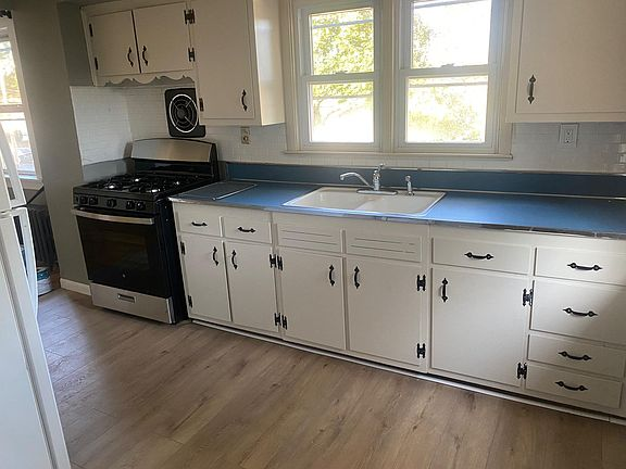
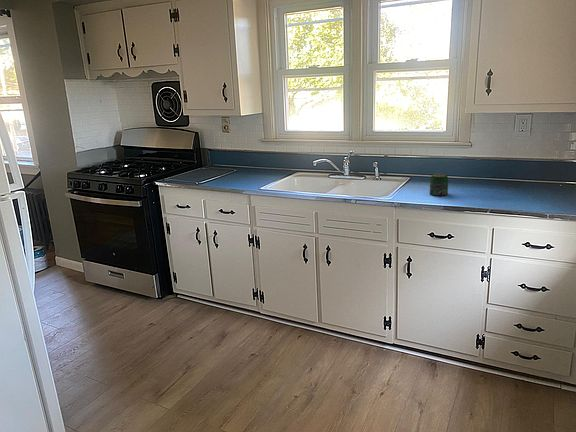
+ jar (438, 184)
